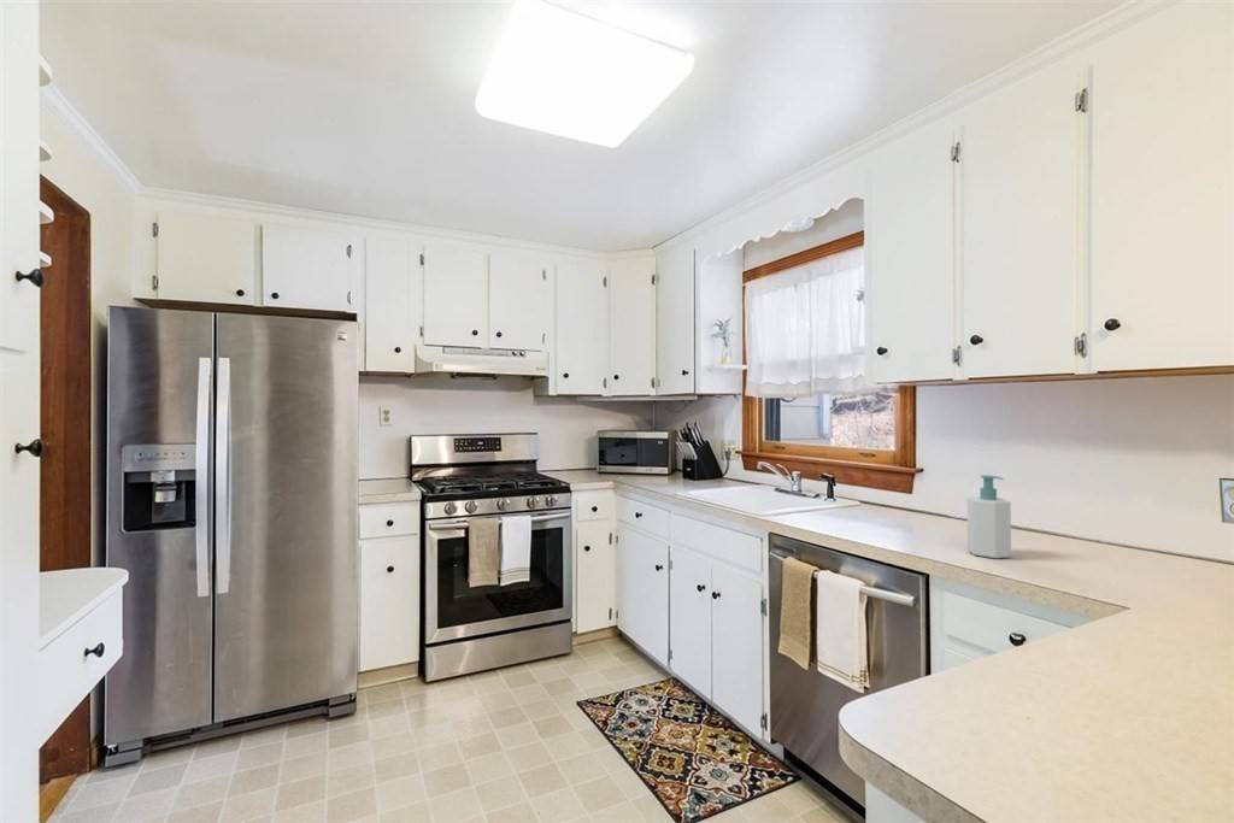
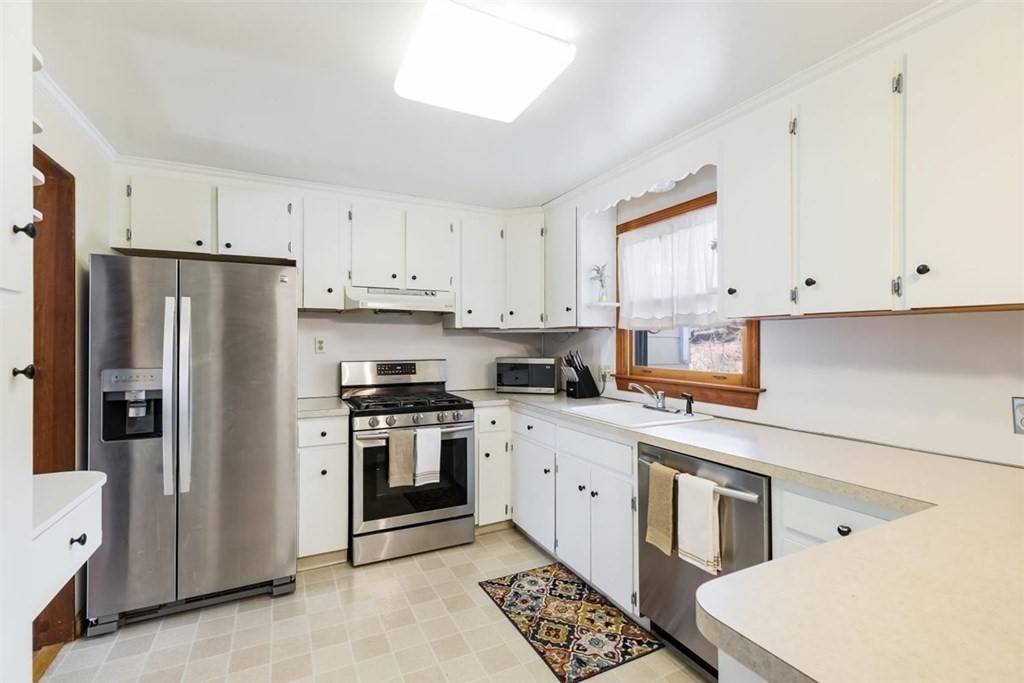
- soap bottle (988, 515)
